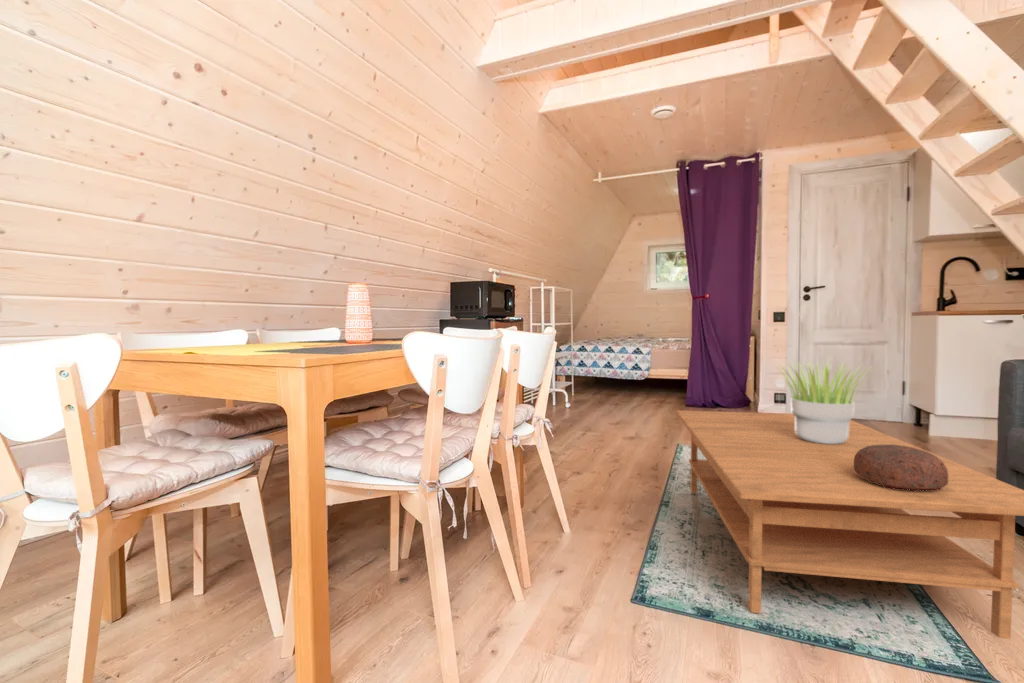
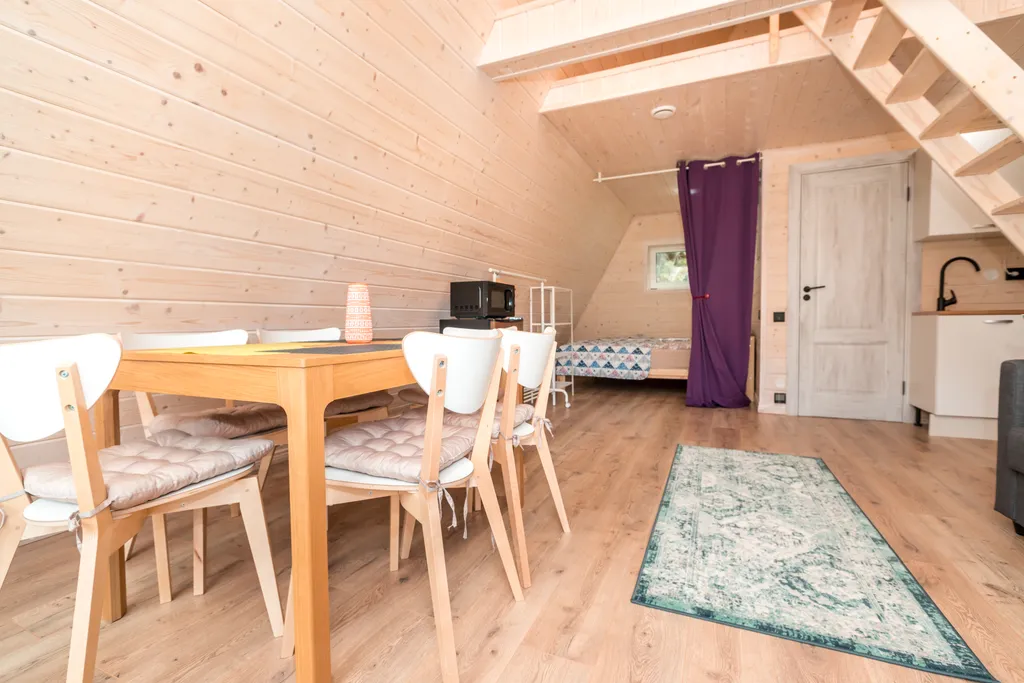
- potted plant (822, 400)
- decorative bowl (898, 464)
- coffee table (802, 492)
